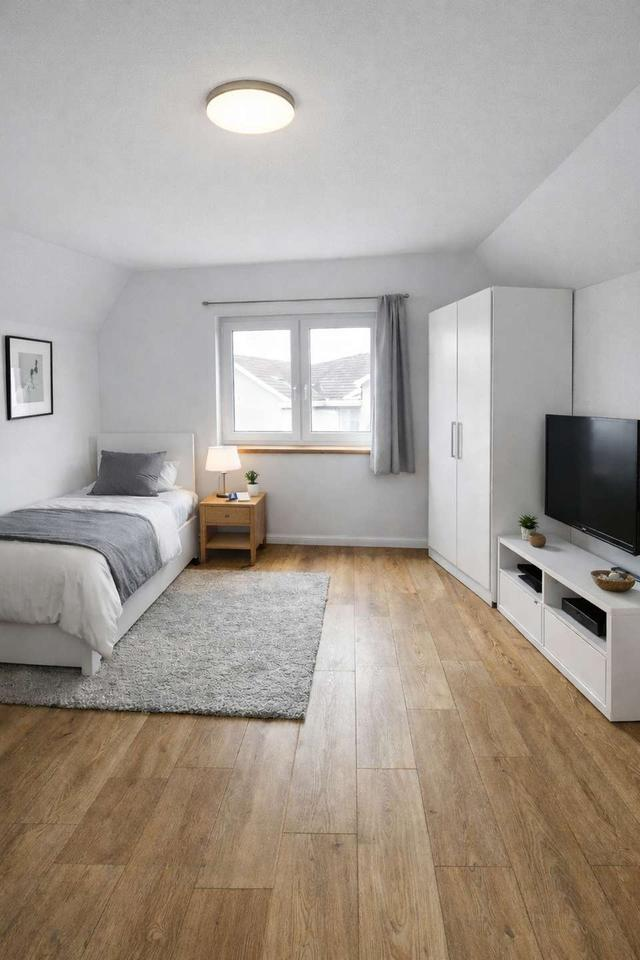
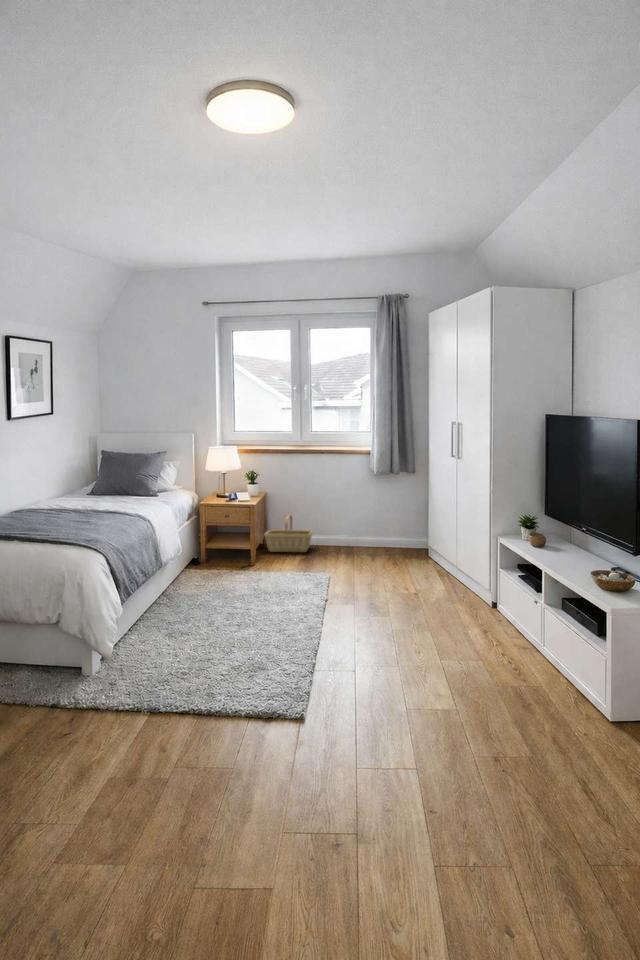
+ basket (288, 533)
